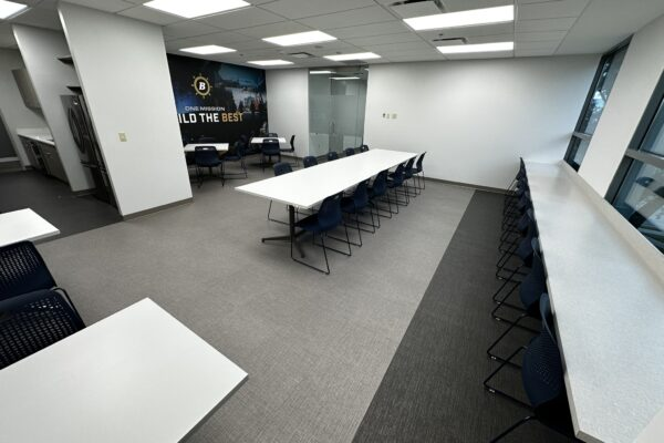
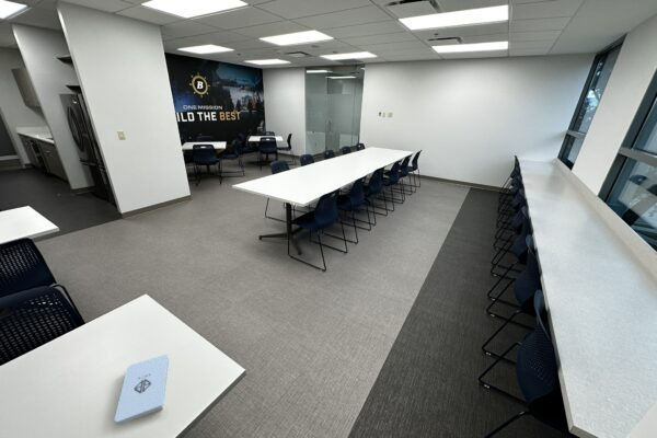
+ notepad (143, 385)
